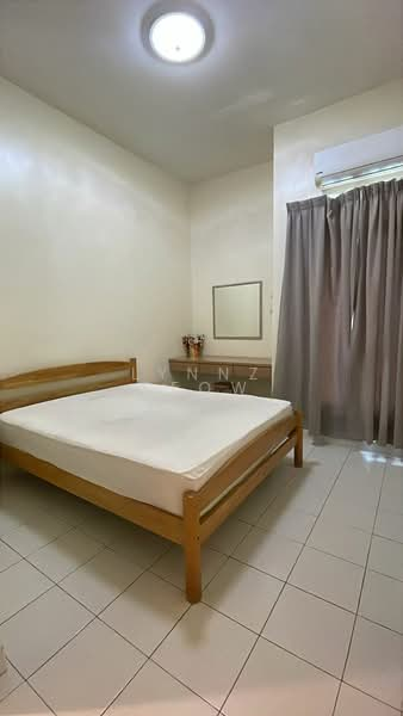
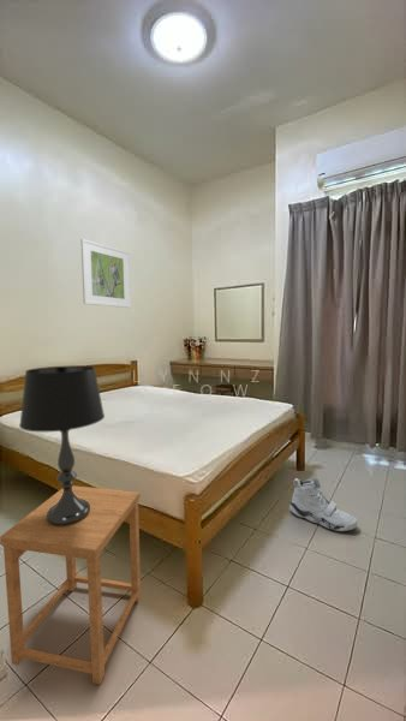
+ table lamp (65, 442)
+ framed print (107, 275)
+ sneaker (321, 501)
+ side table (76, 571)
